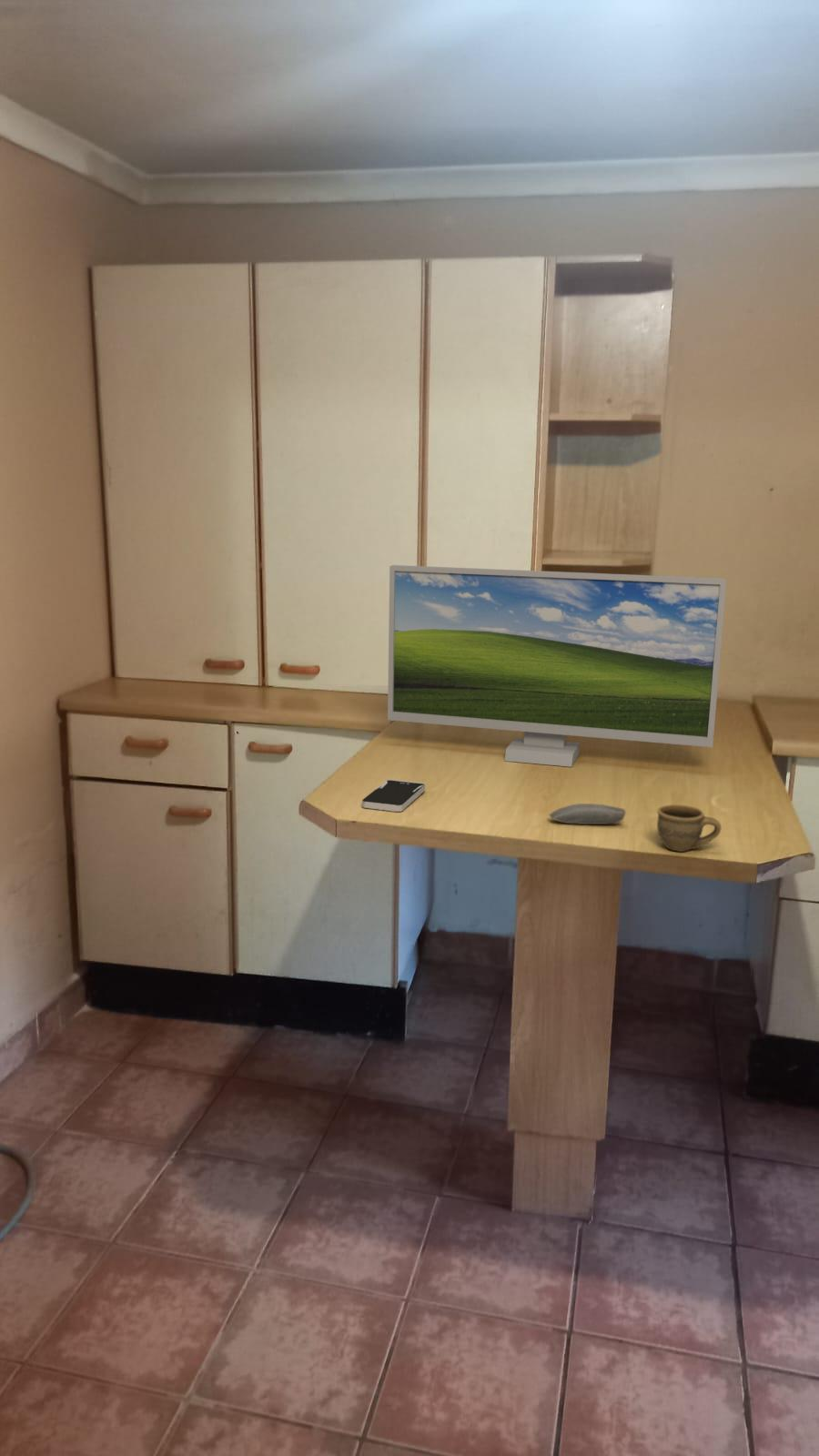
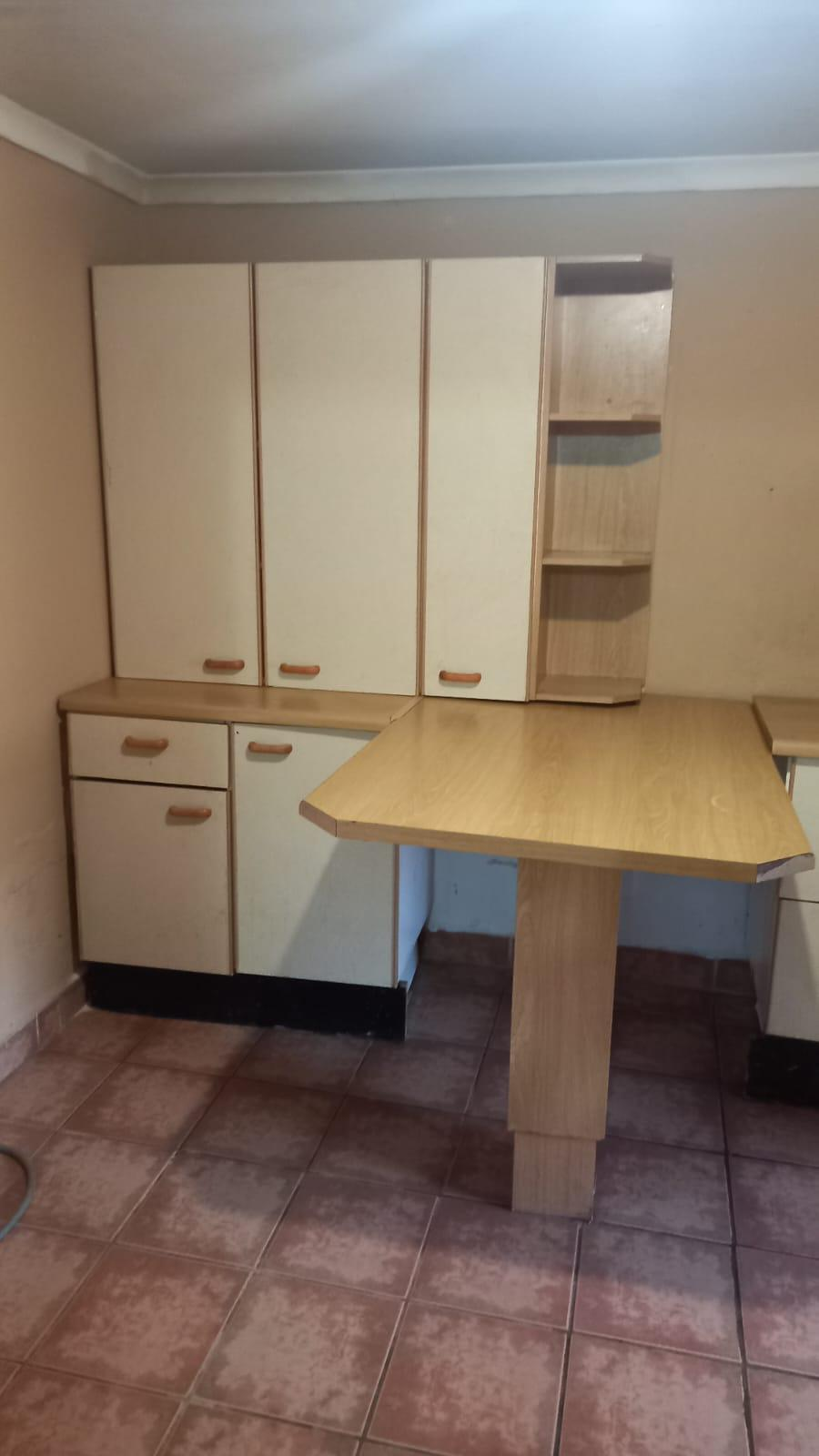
- monitor (547, 666)
- smartphone (394, 794)
- cup (688, 830)
- computer mouse (587, 813)
